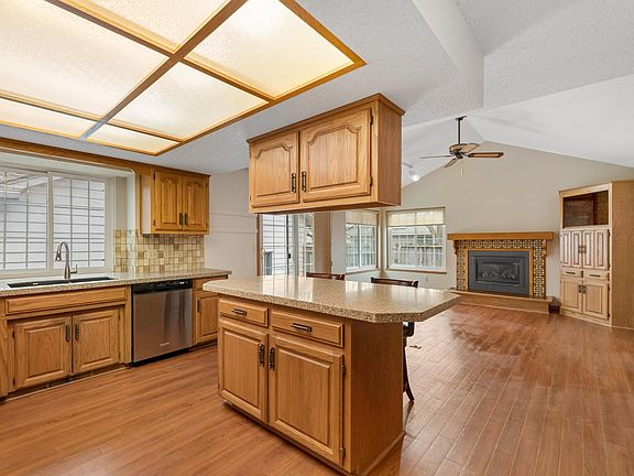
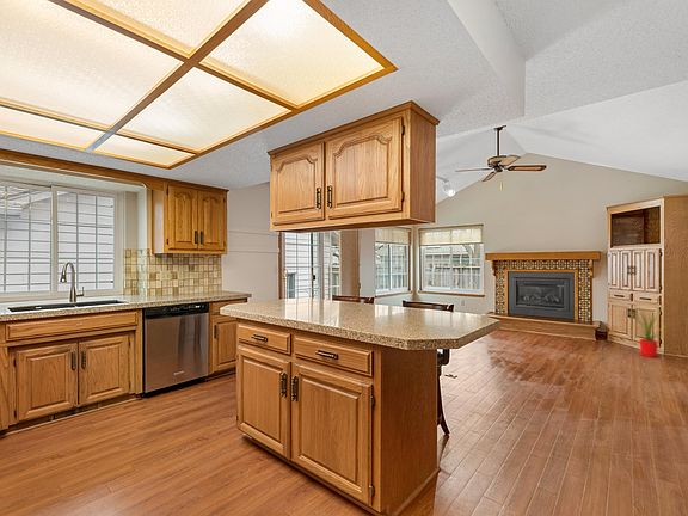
+ house plant (649, 331)
